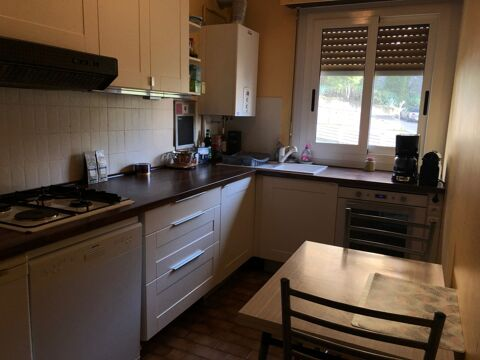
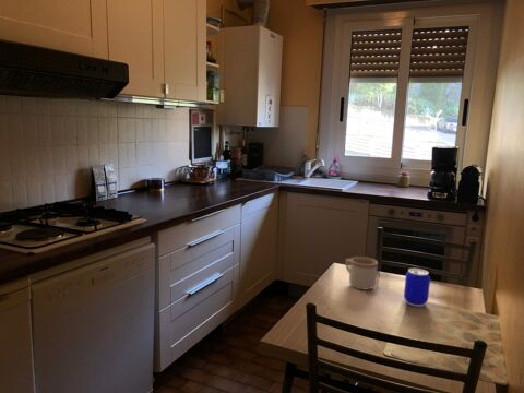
+ mug (359, 272)
+ beer can (416, 285)
